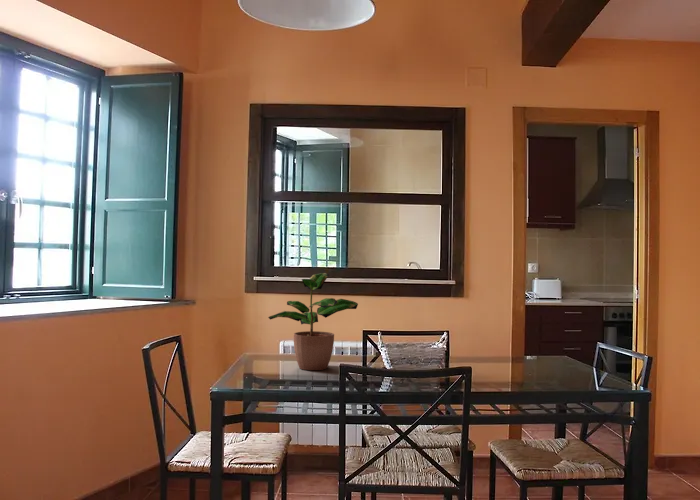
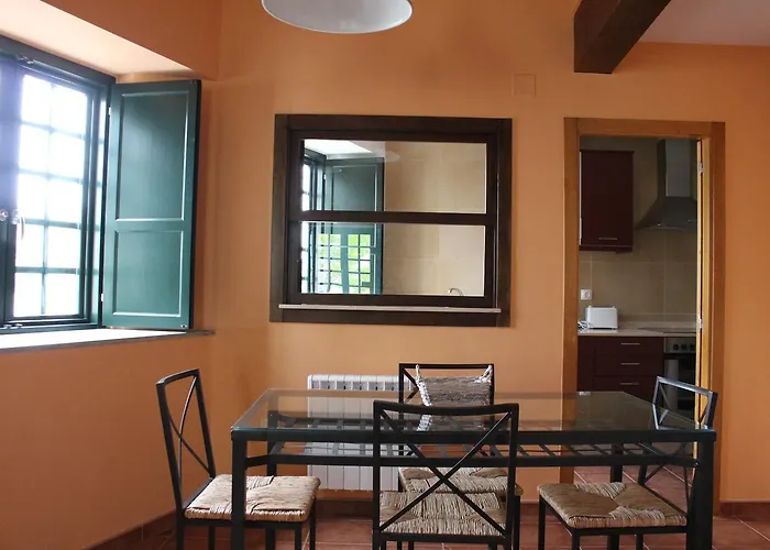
- potted plant (314, 320)
